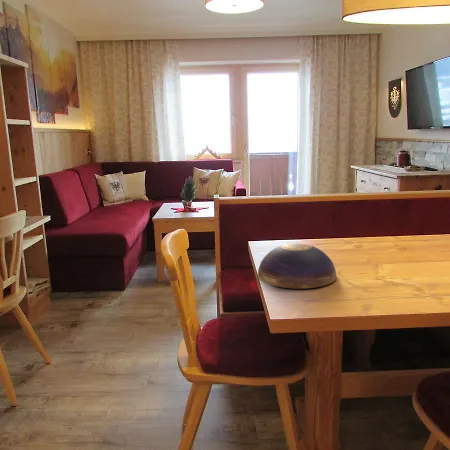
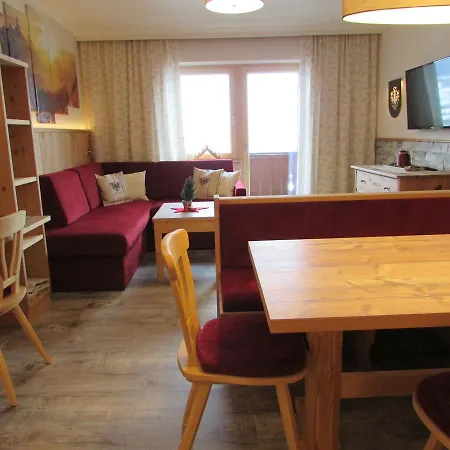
- decorative bowl (296, 259)
